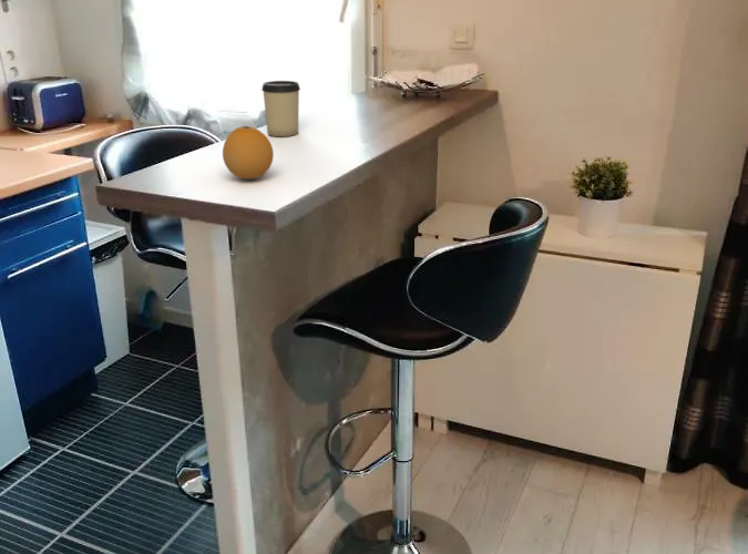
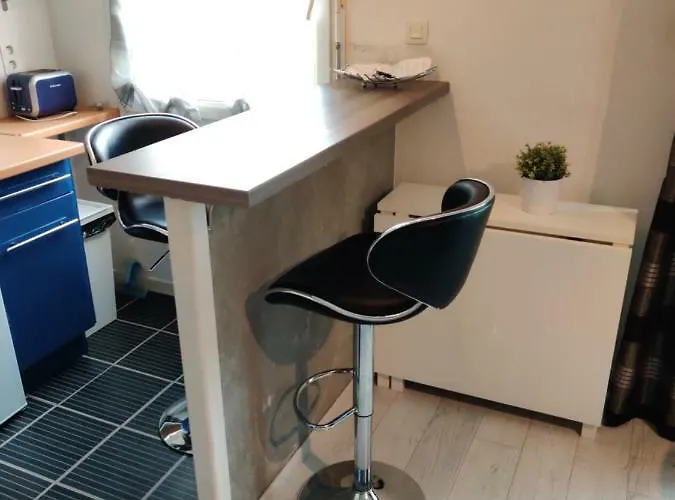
- cup (281, 107)
- fruit (247, 152)
